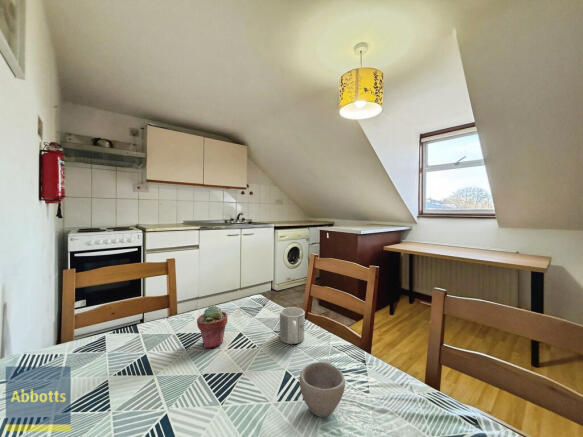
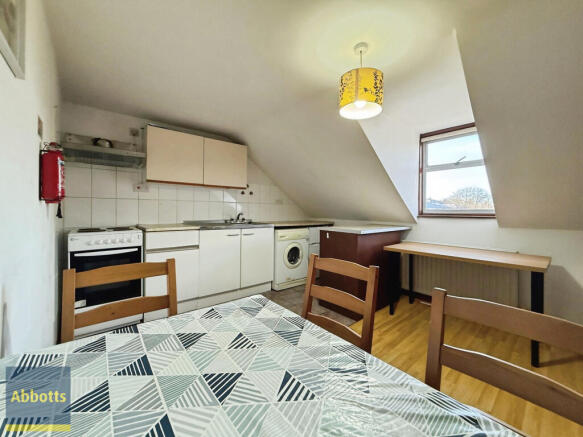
- potted succulent (212, 324)
- mug (292, 327)
- cup (322, 387)
